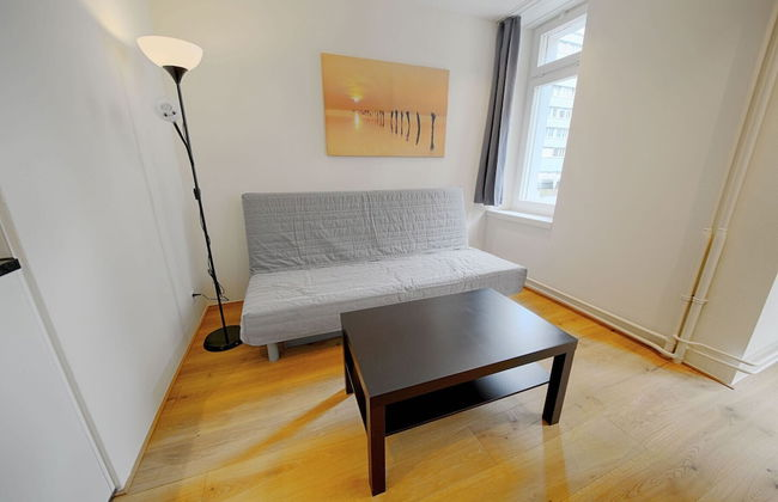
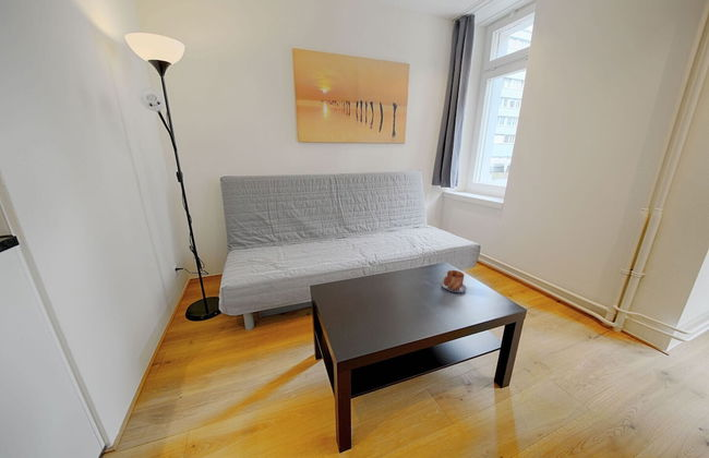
+ mug (454, 280)
